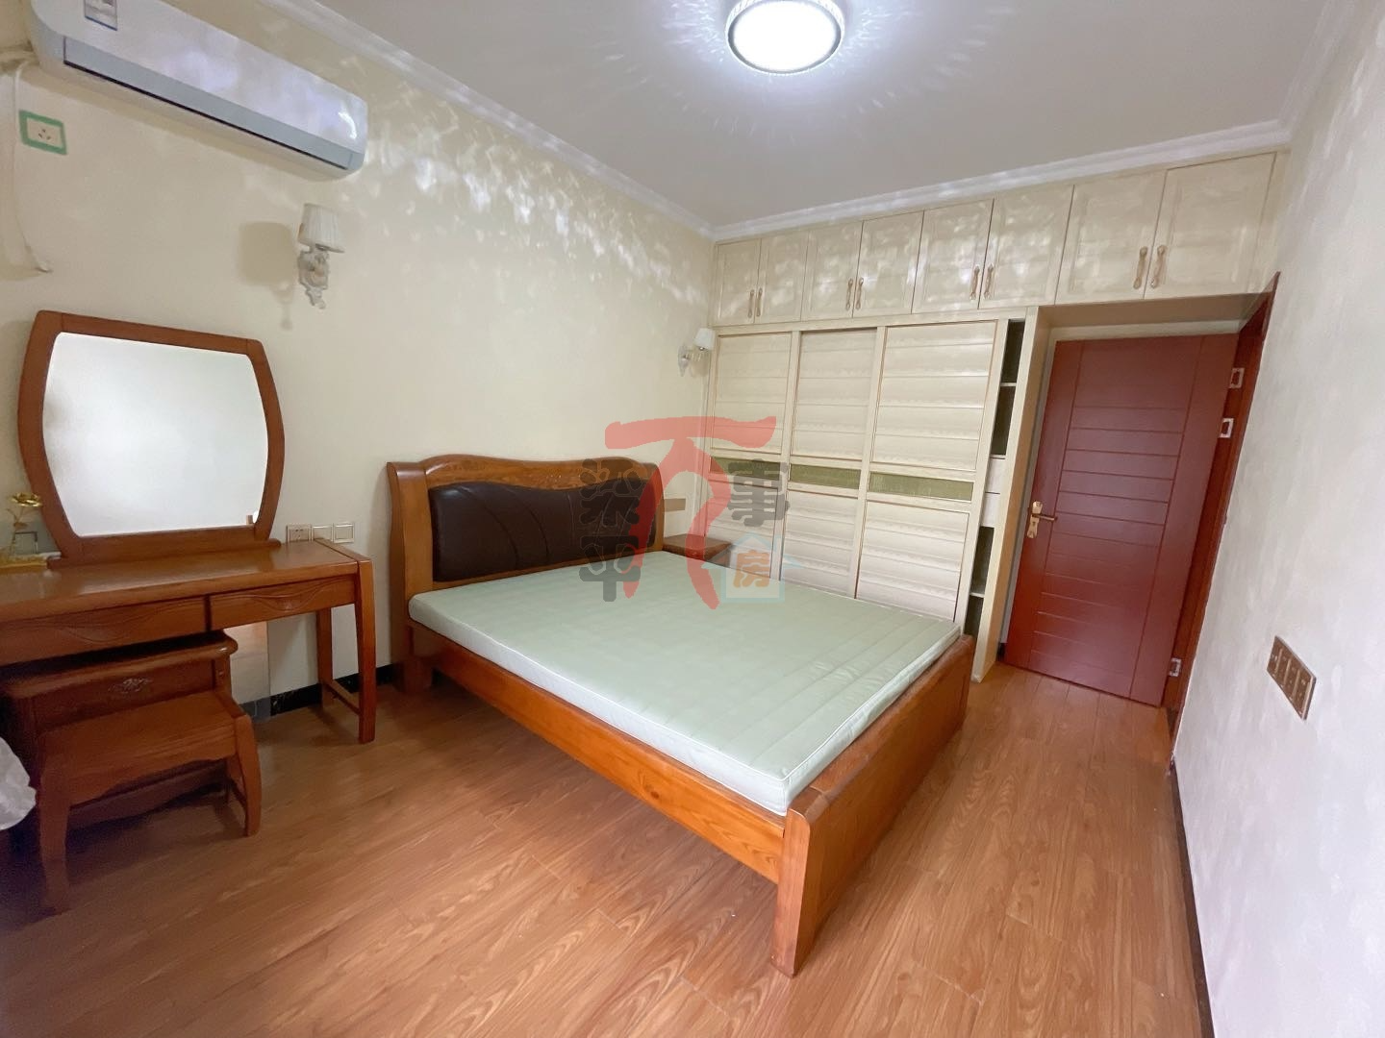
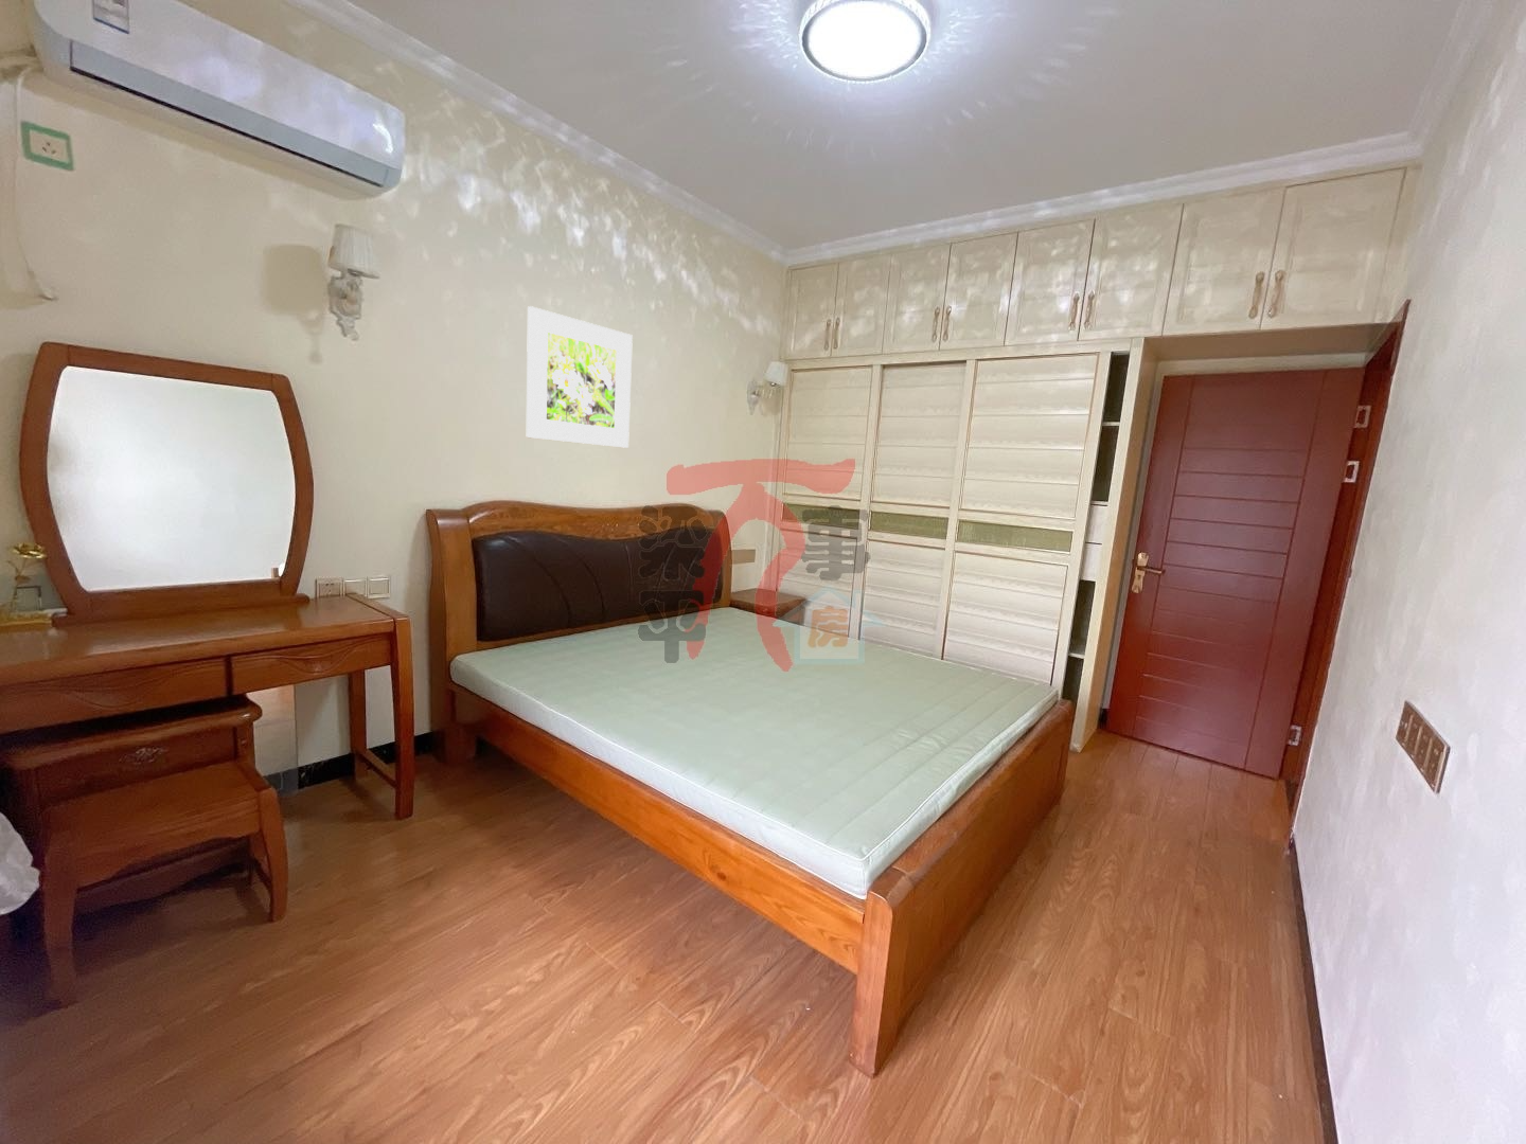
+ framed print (582, 382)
